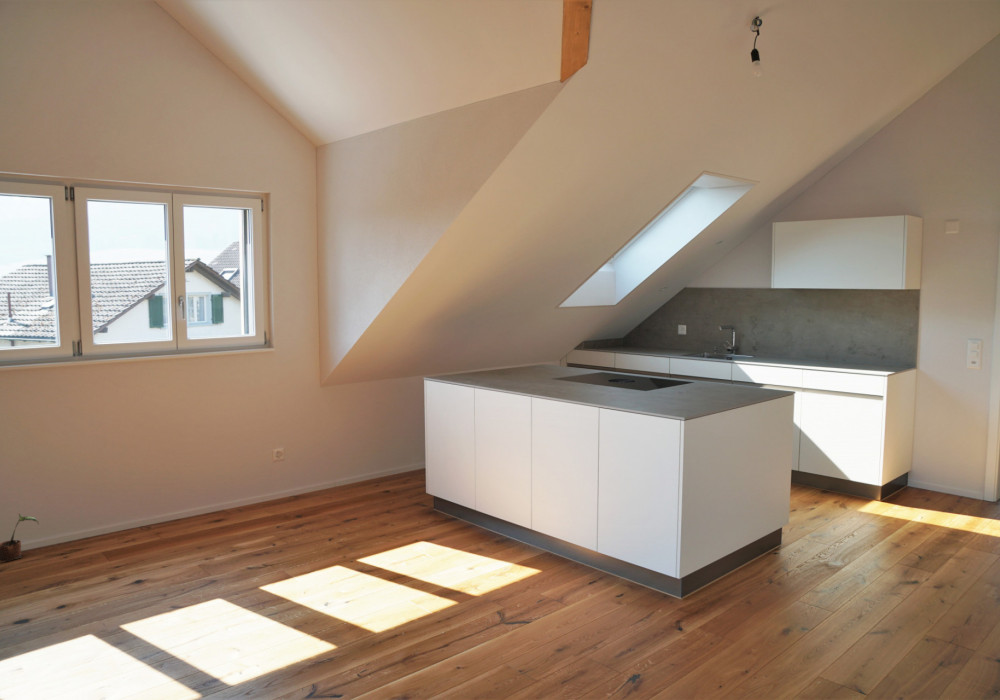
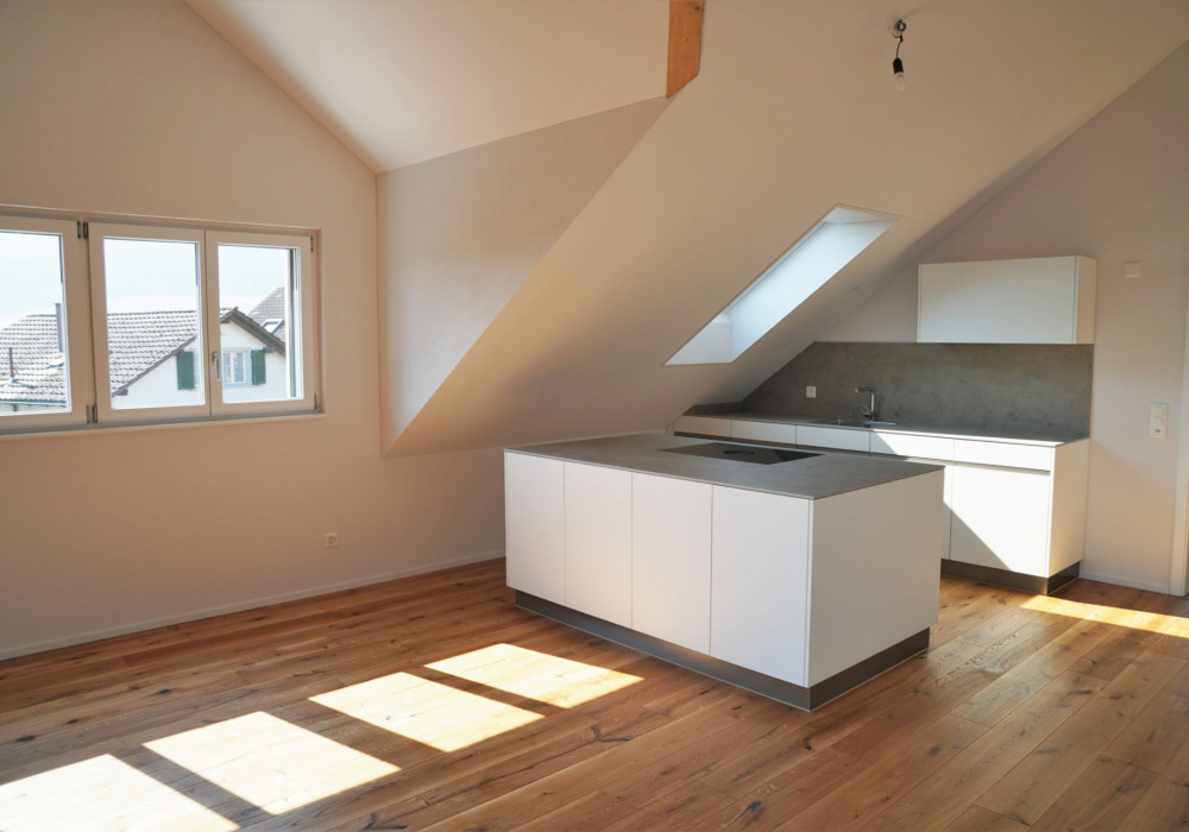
- potted plant (14, 532)
